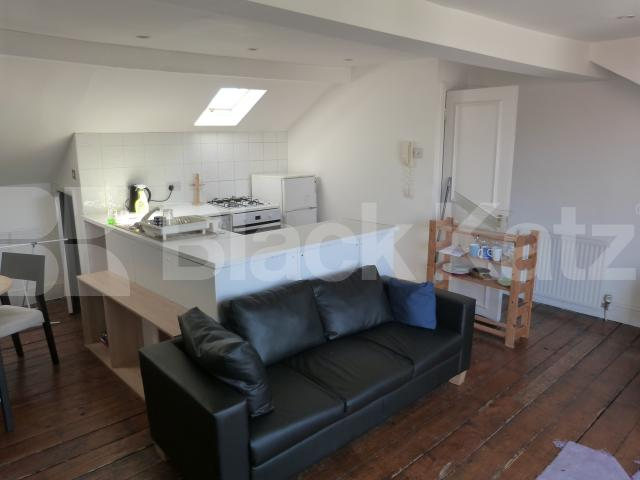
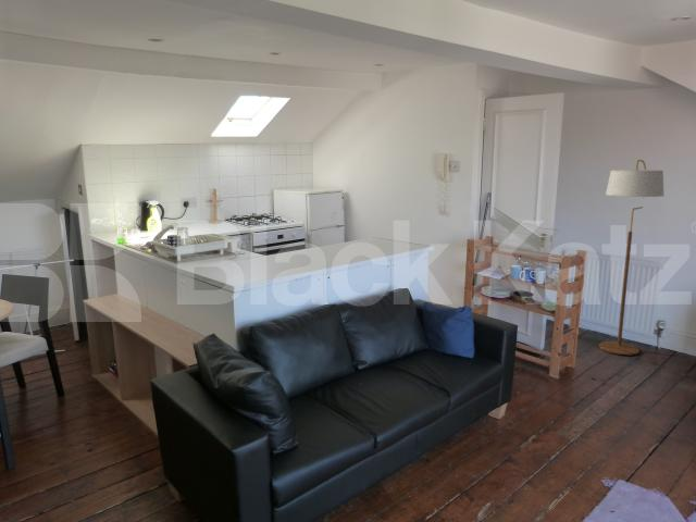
+ floor lamp (629, 257)
